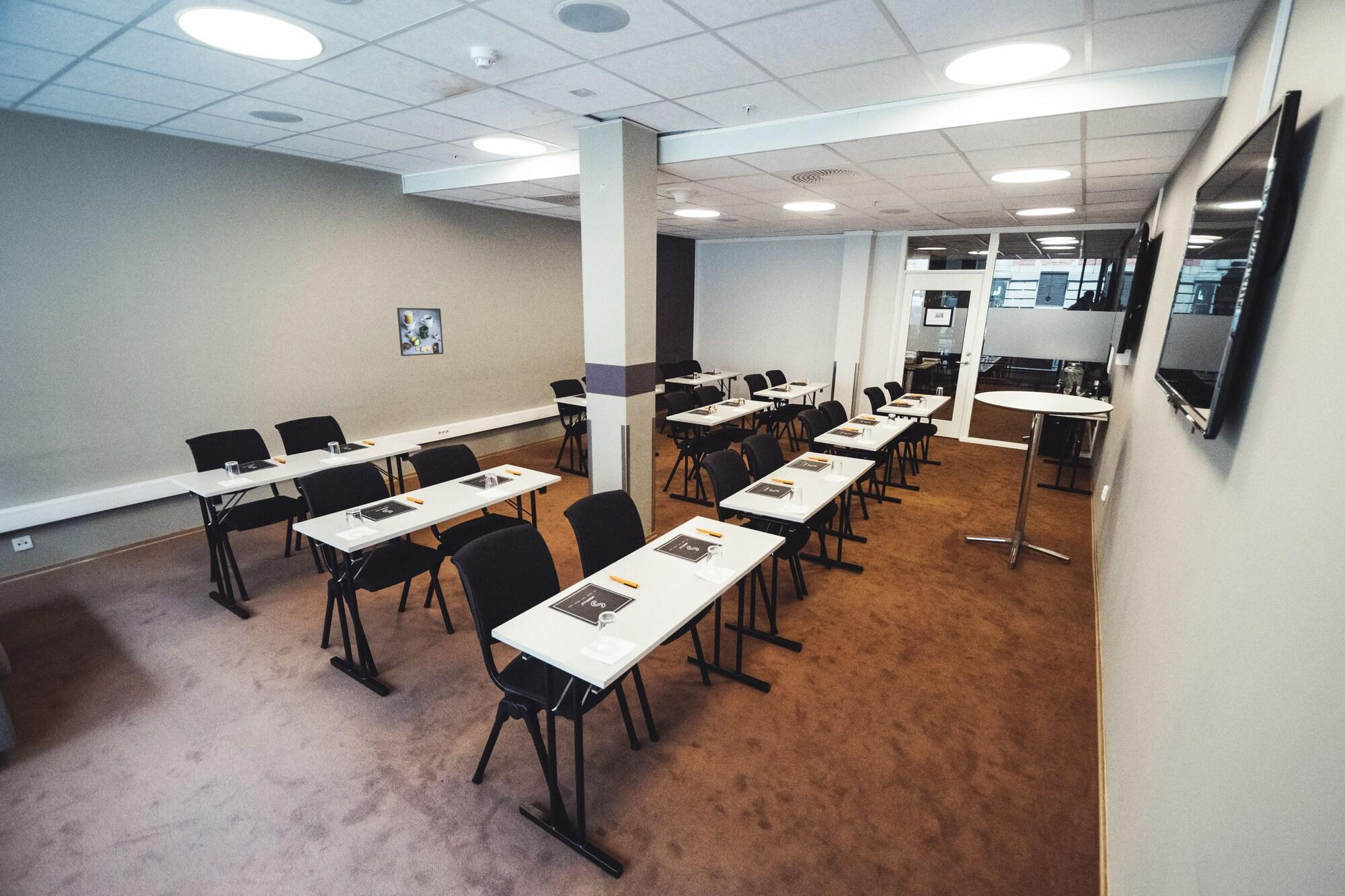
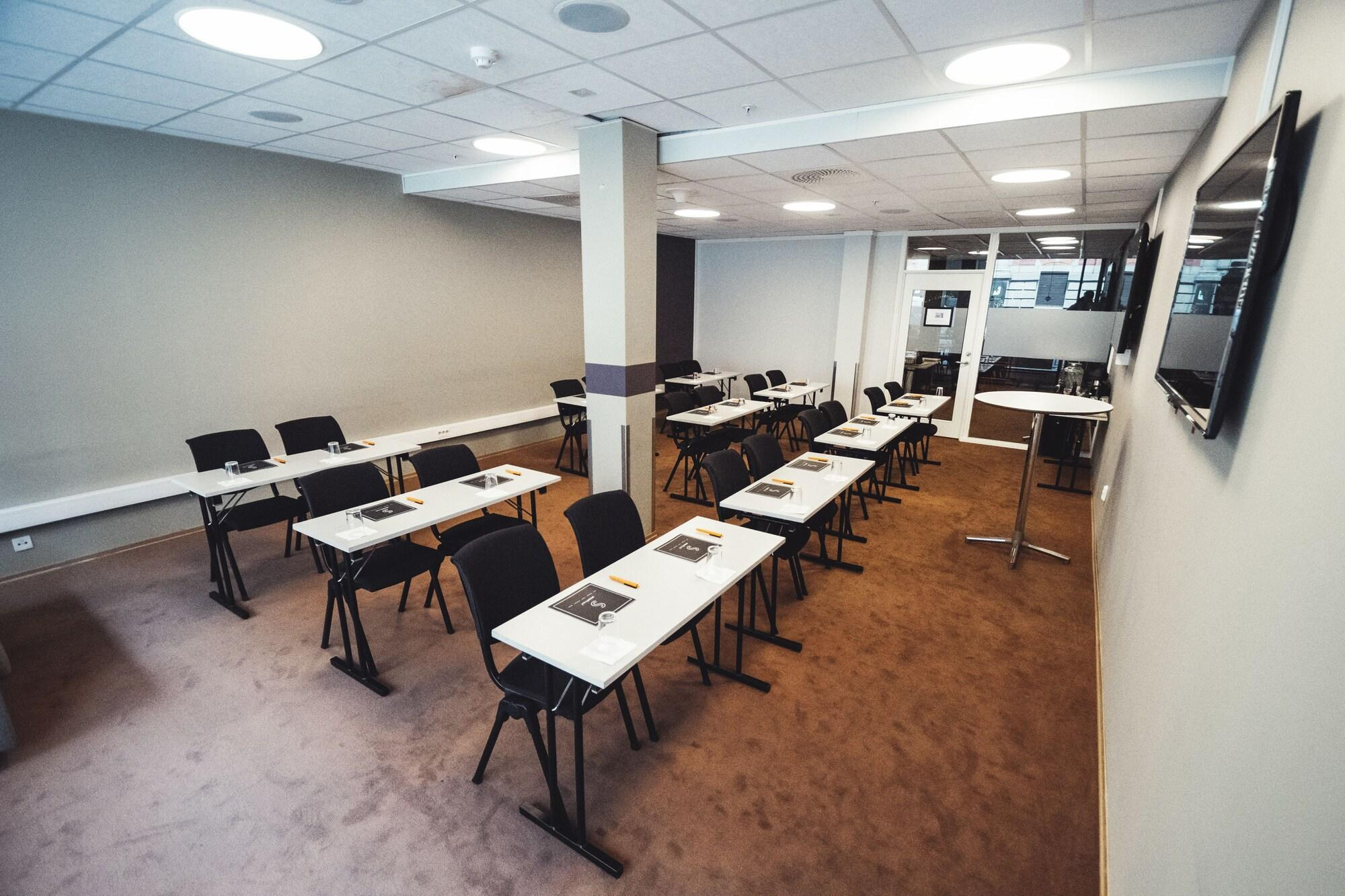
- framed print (421, 331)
